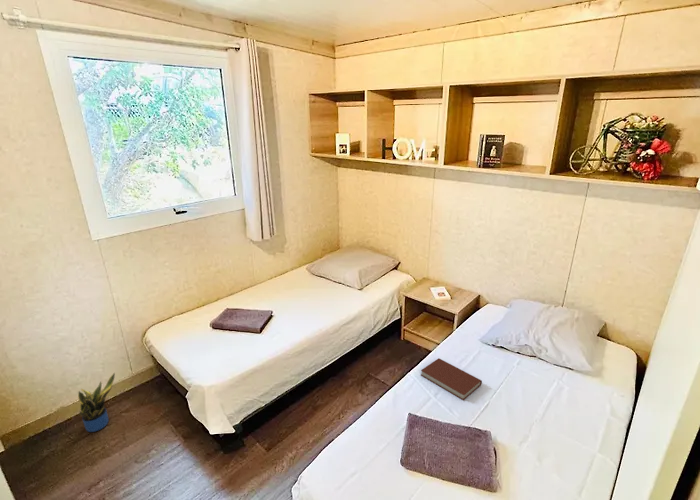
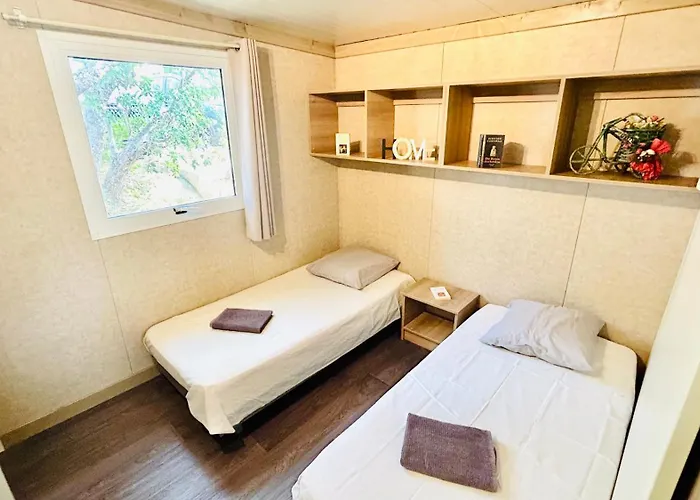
- potted plant (98, 399)
- book (450, 377)
